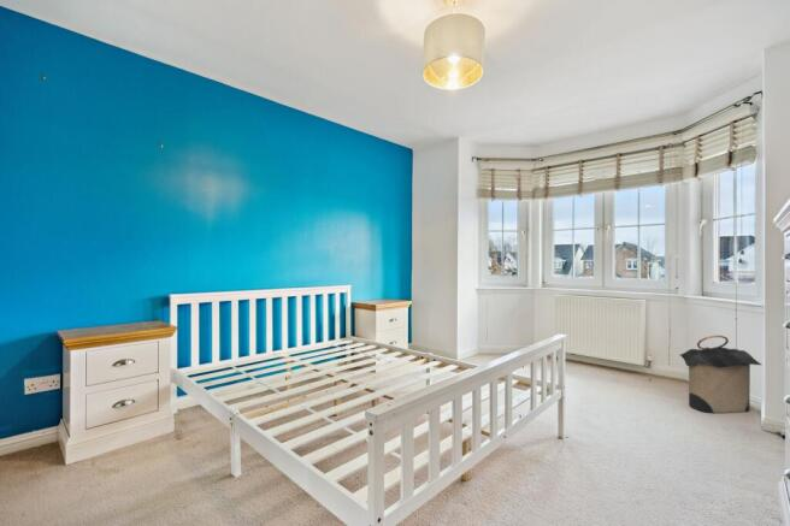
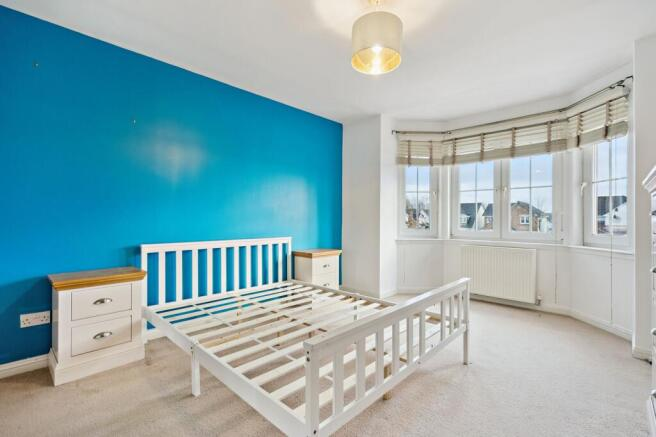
- laundry hamper (718, 370)
